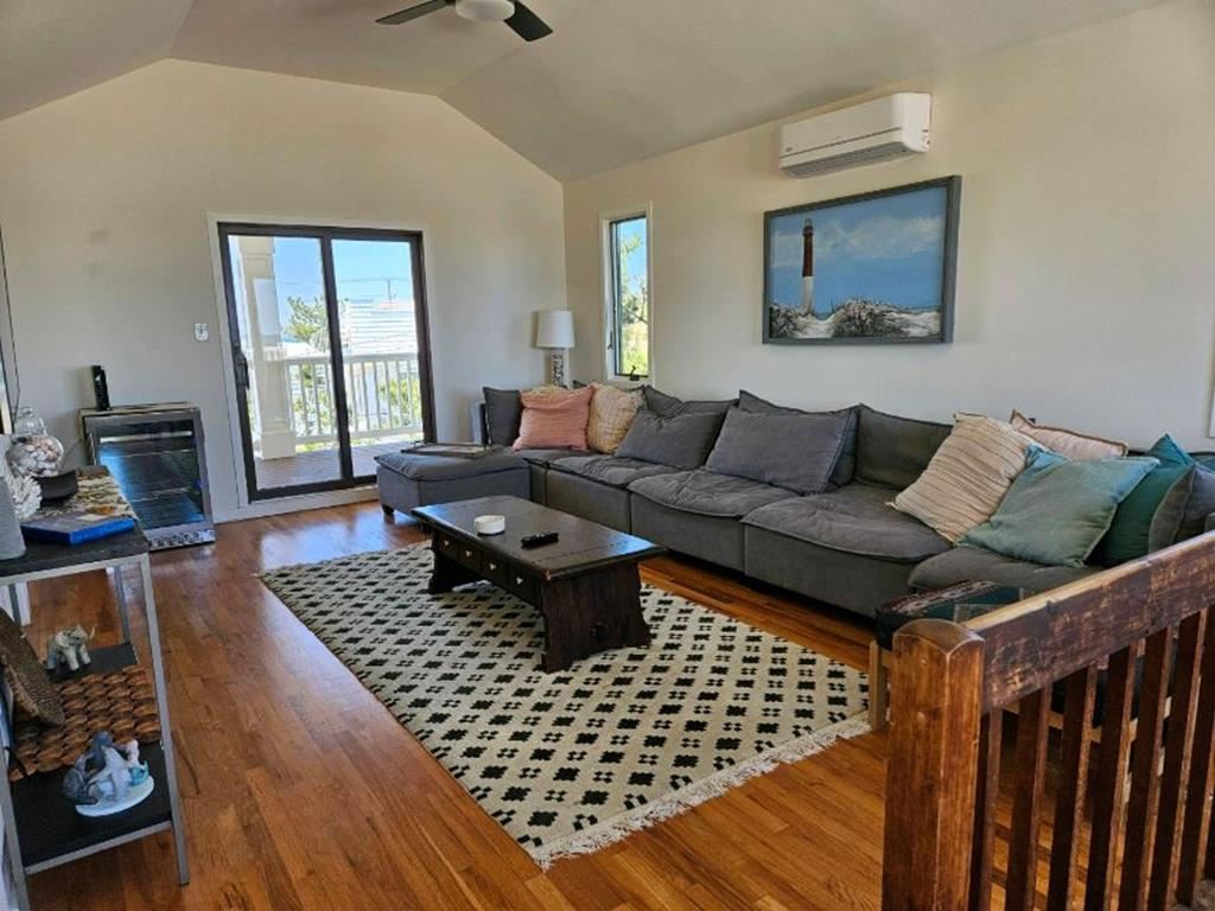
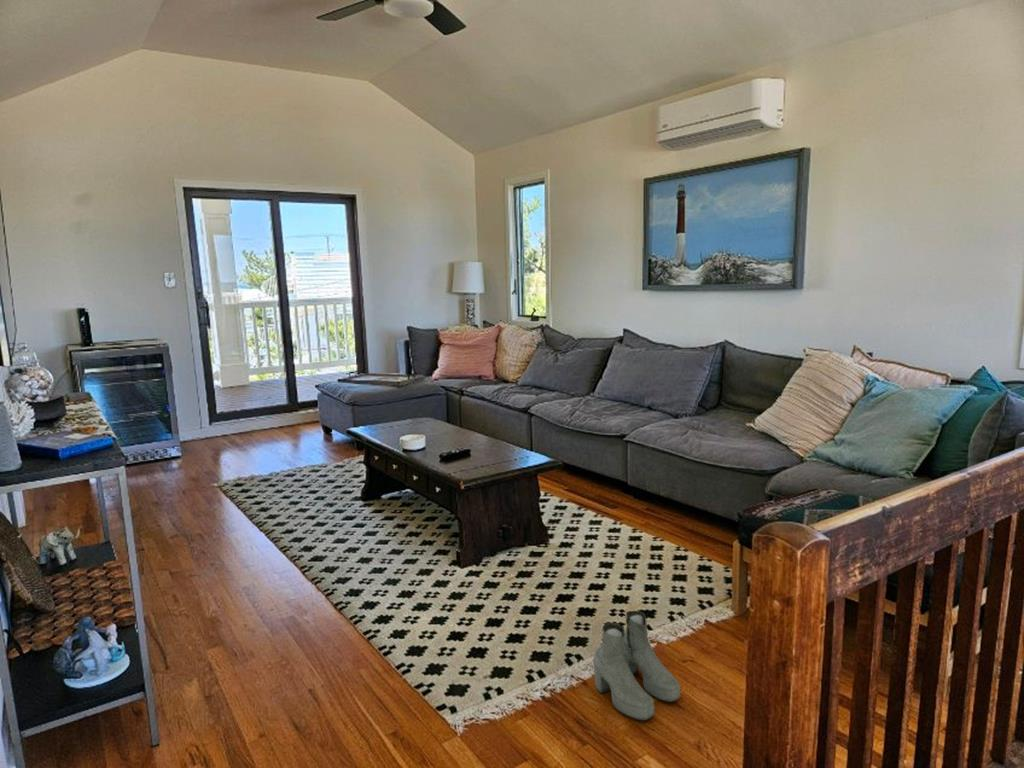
+ boots (635, 660)
